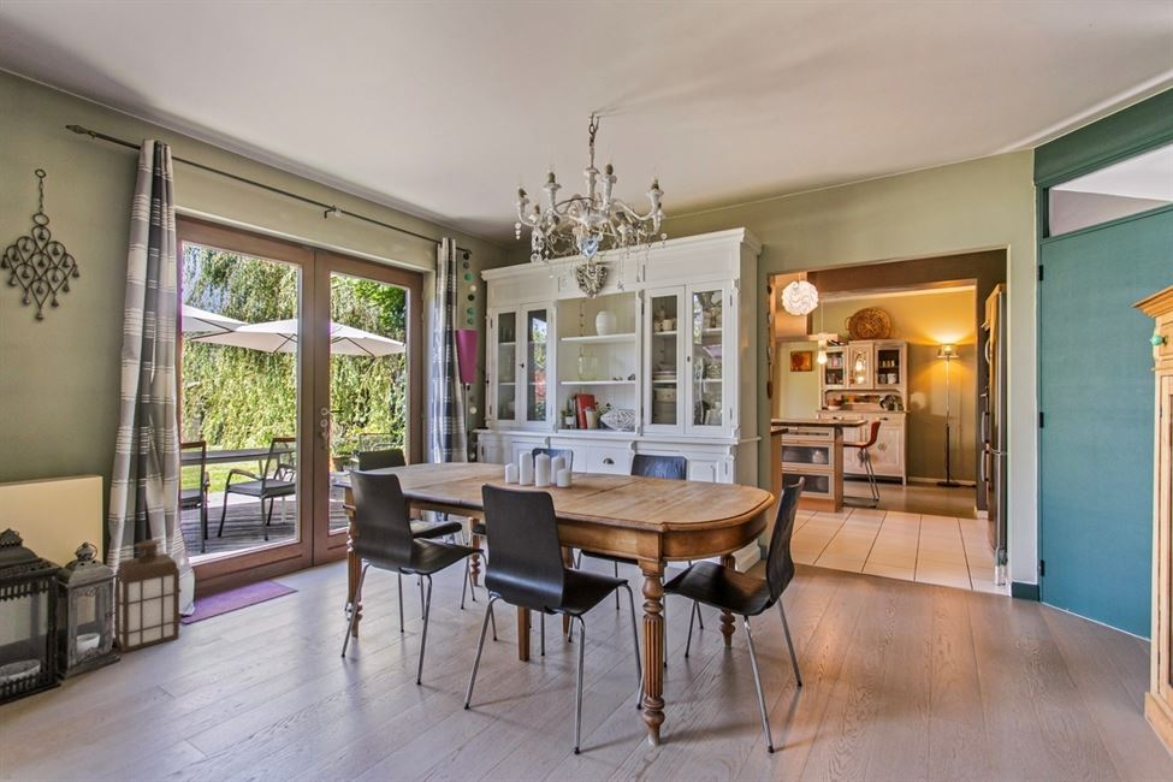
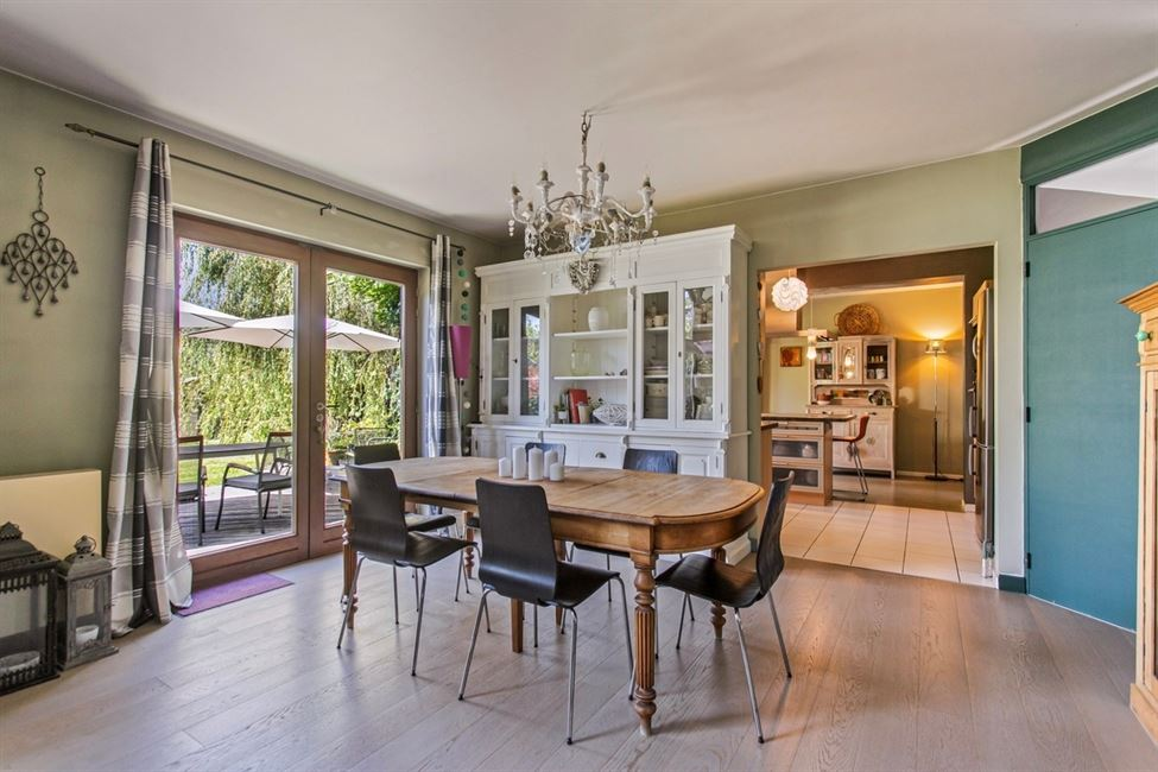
- lantern (147, 588)
